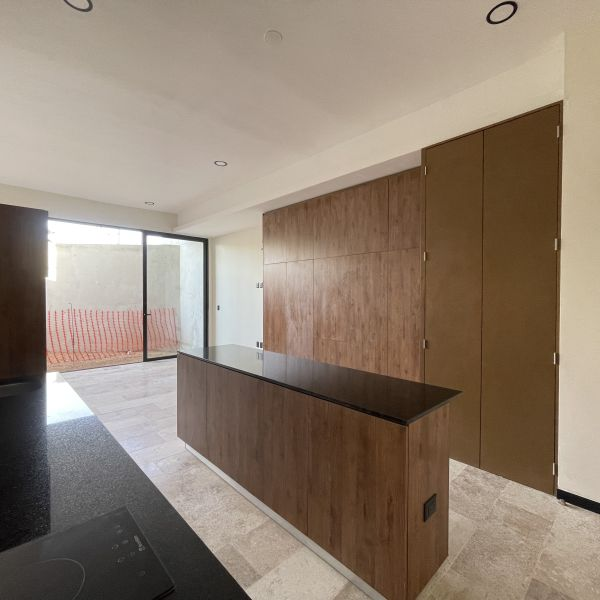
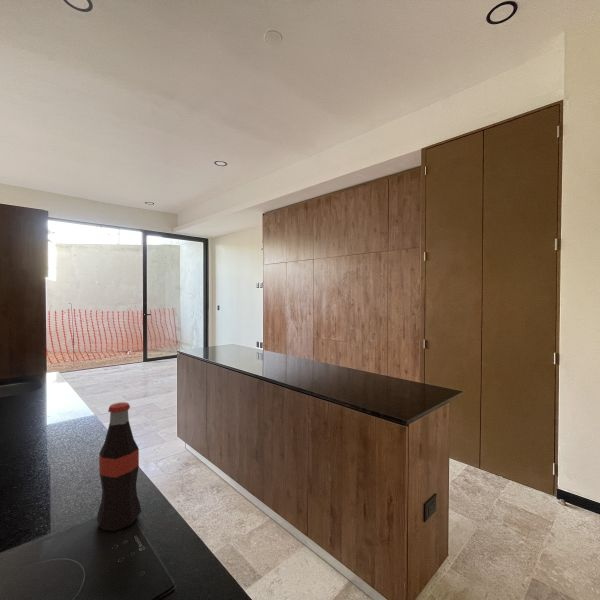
+ bottle (119, 461)
